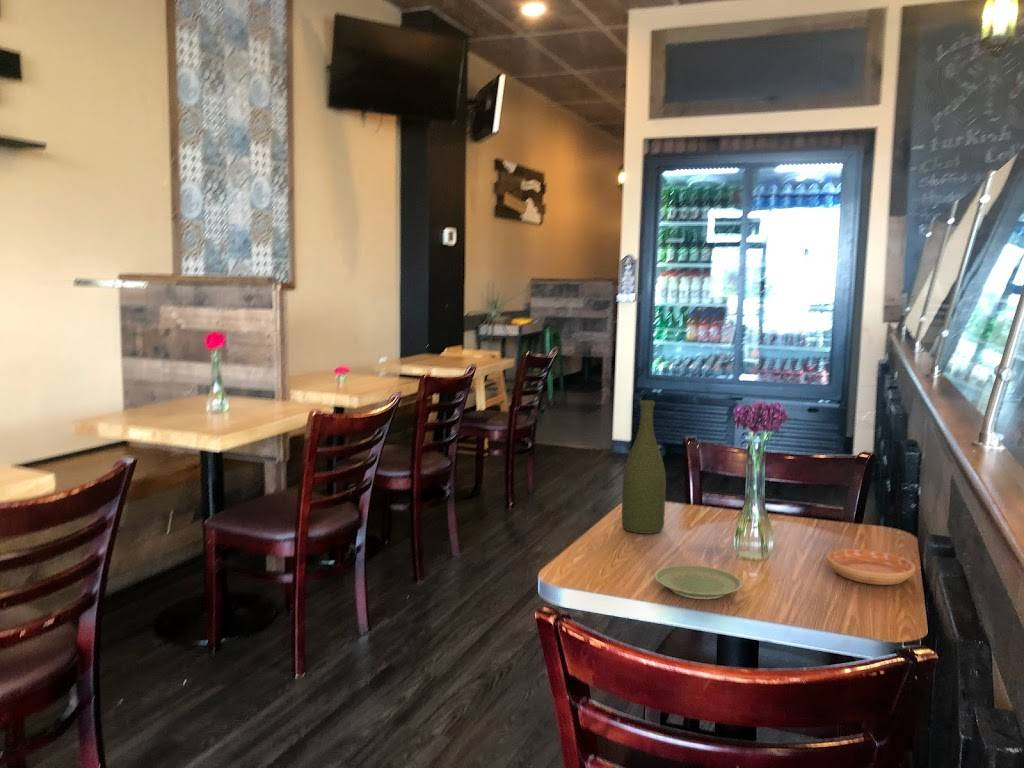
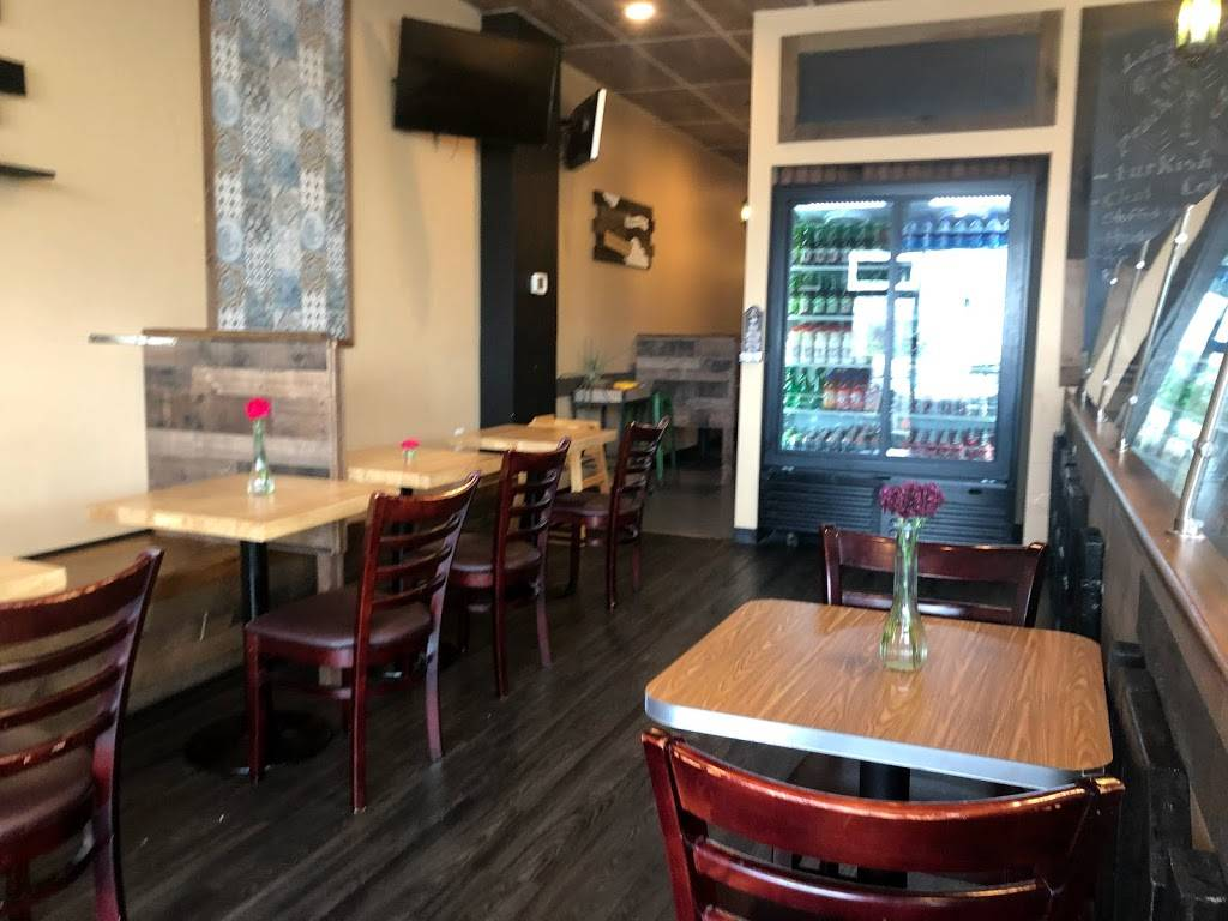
- bottle (644, 465)
- plate (697, 583)
- saucer (870, 567)
